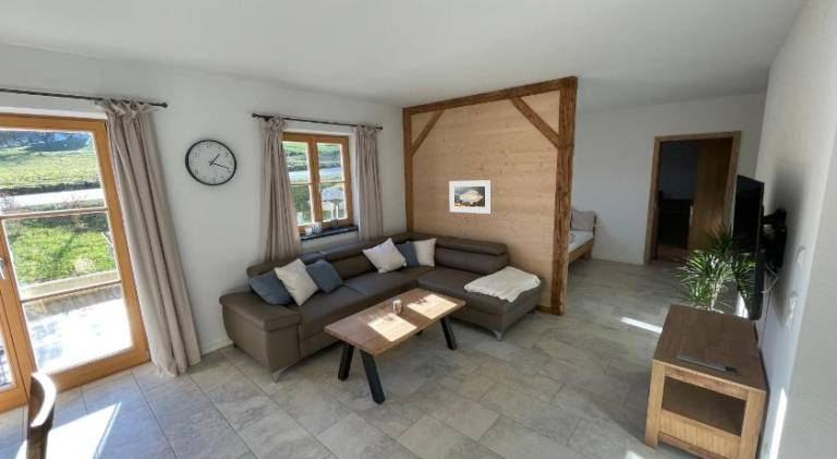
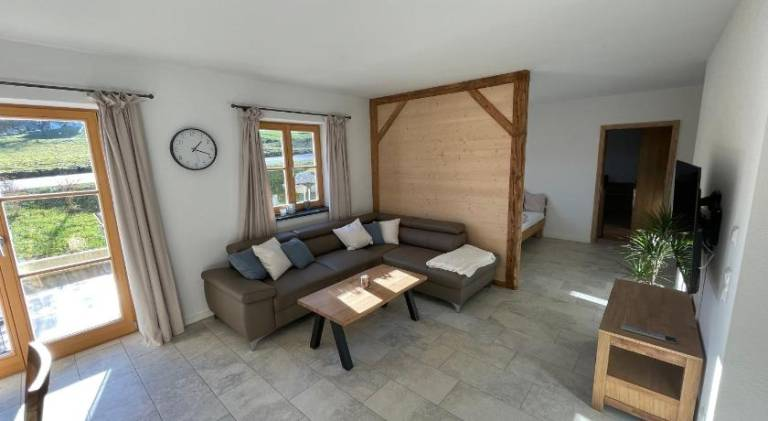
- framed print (469, 196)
